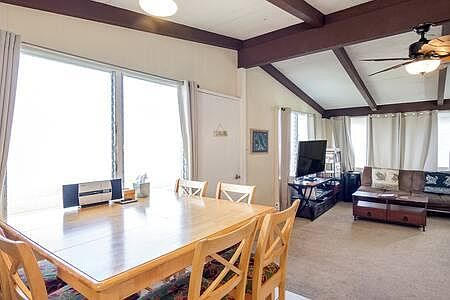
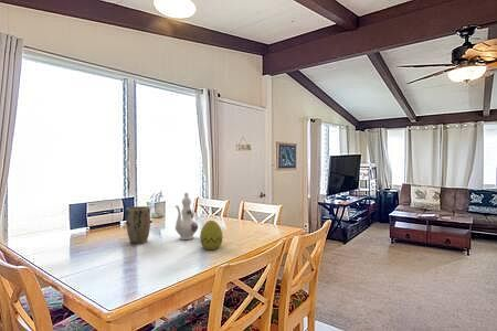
+ chinaware (184, 215)
+ decorative egg (211, 234)
+ plant pot (138, 224)
